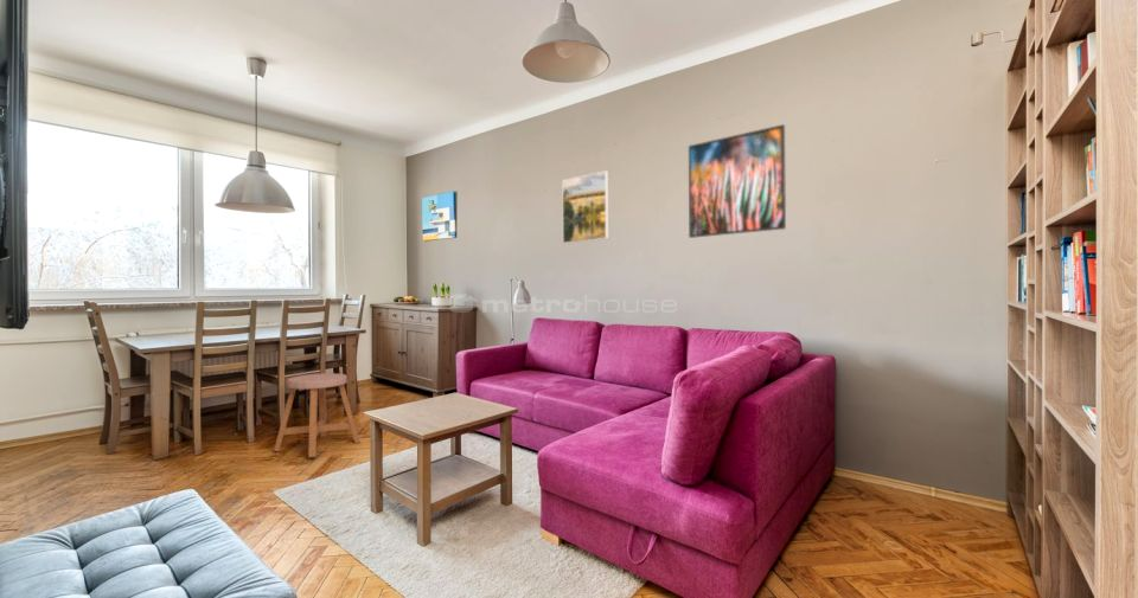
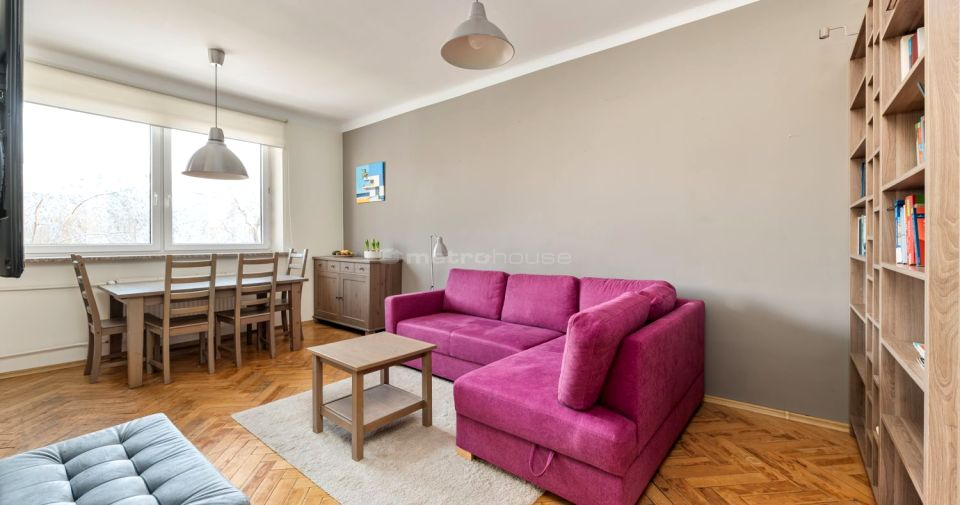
- stool (319, 411)
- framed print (734, 185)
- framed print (584, 208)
